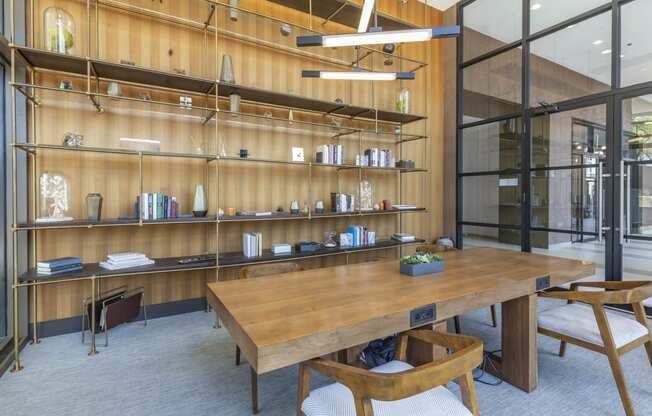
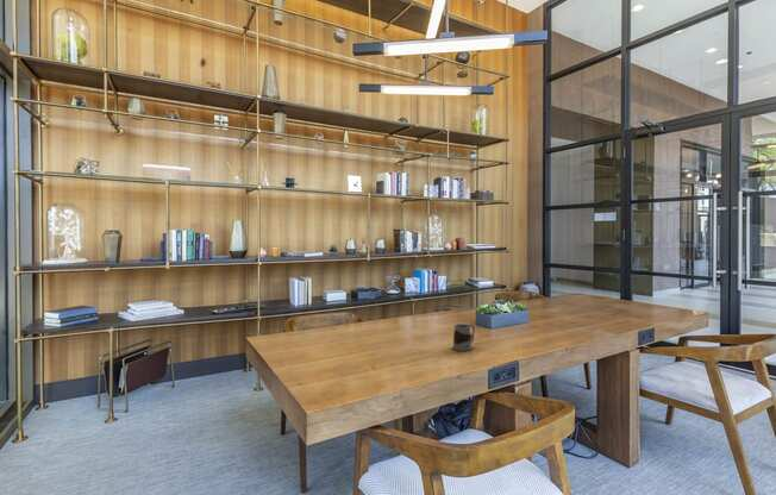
+ mug (464, 336)
